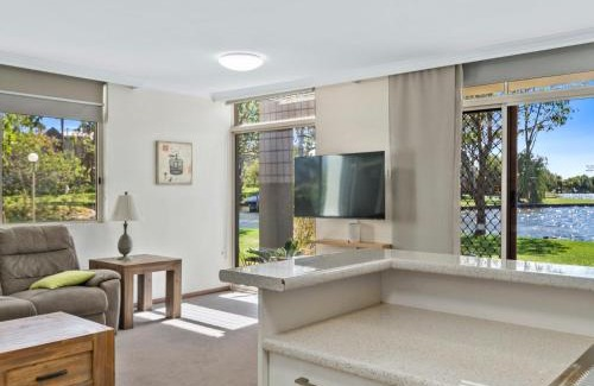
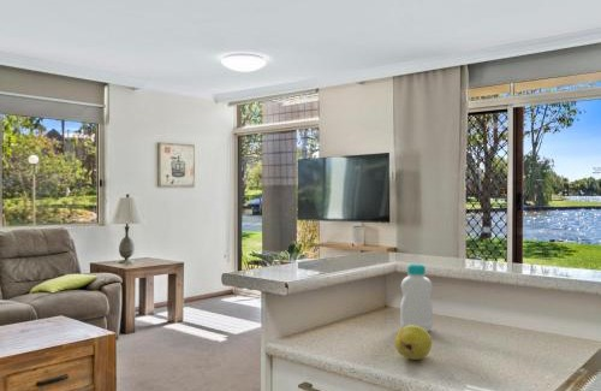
+ fruit (412, 342)
+ bottle (416, 296)
